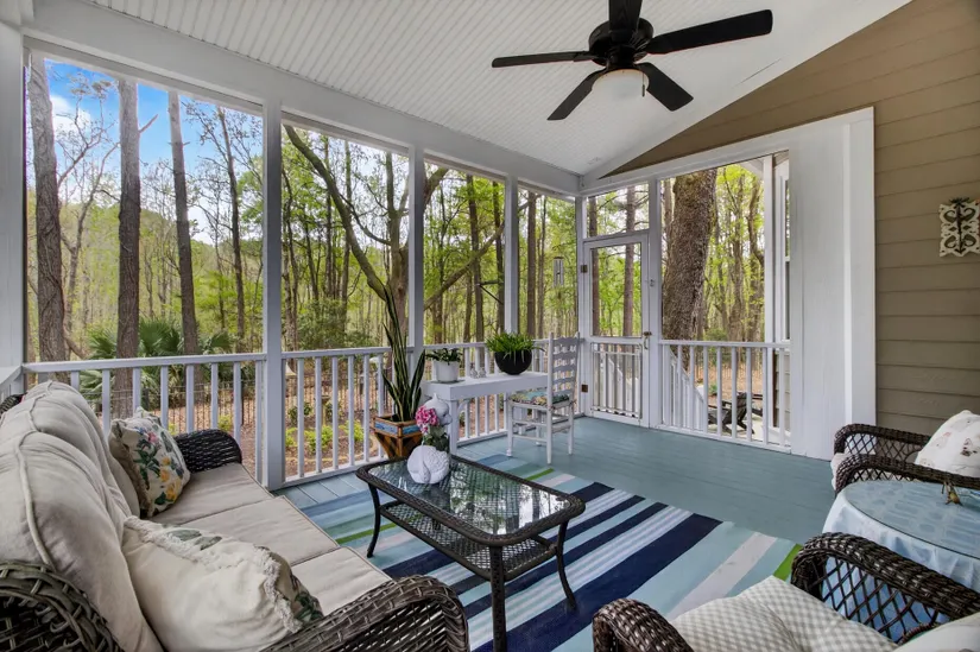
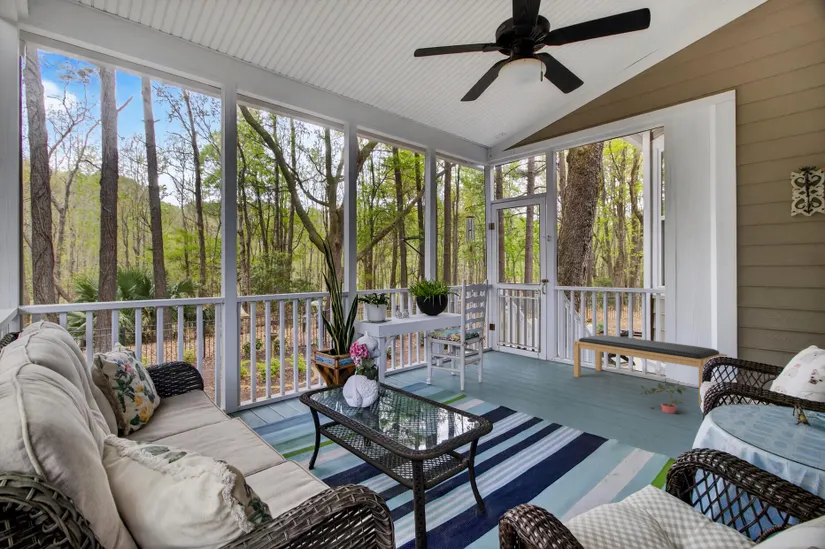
+ potted plant (661, 391)
+ bench (643, 358)
